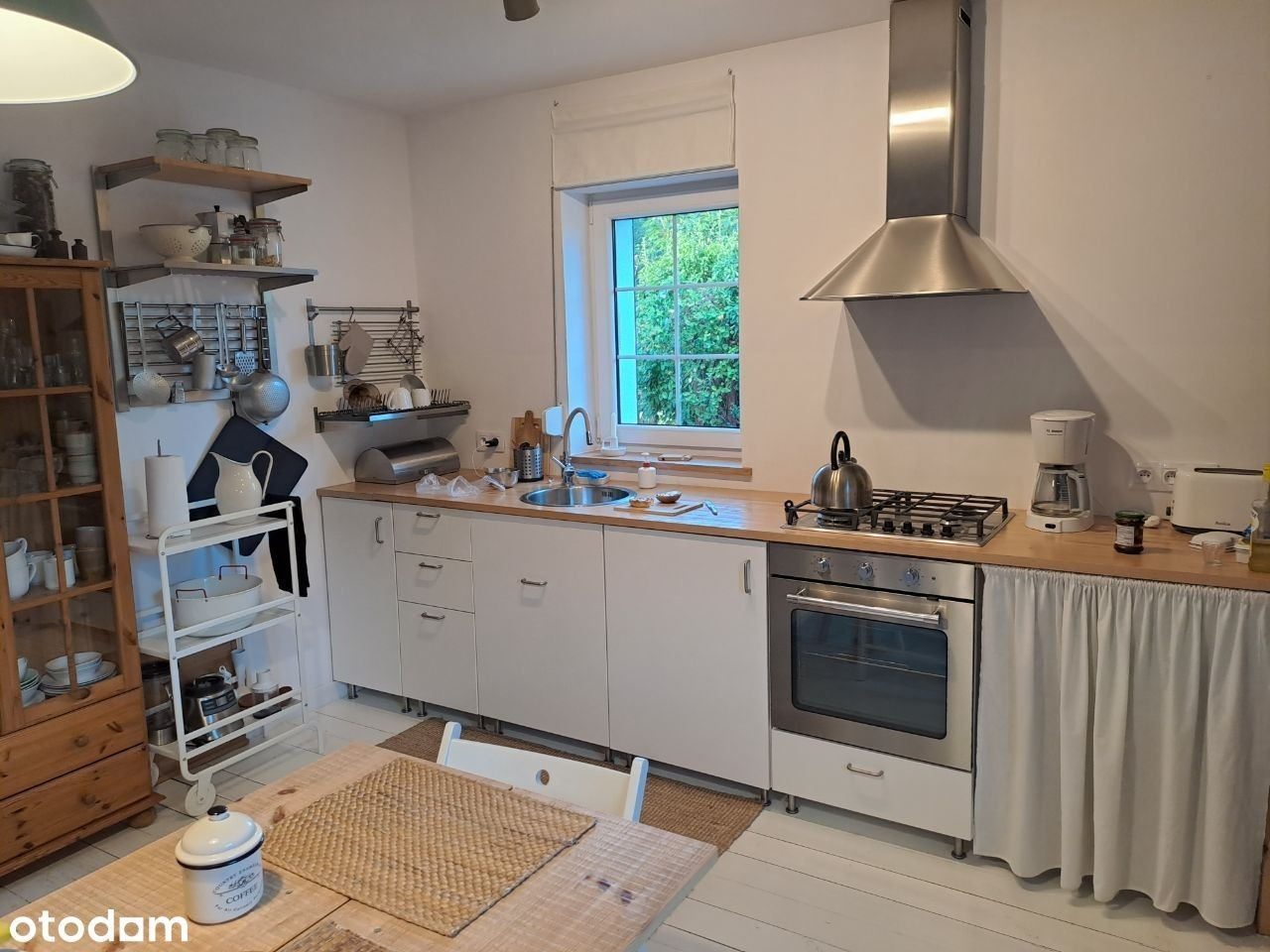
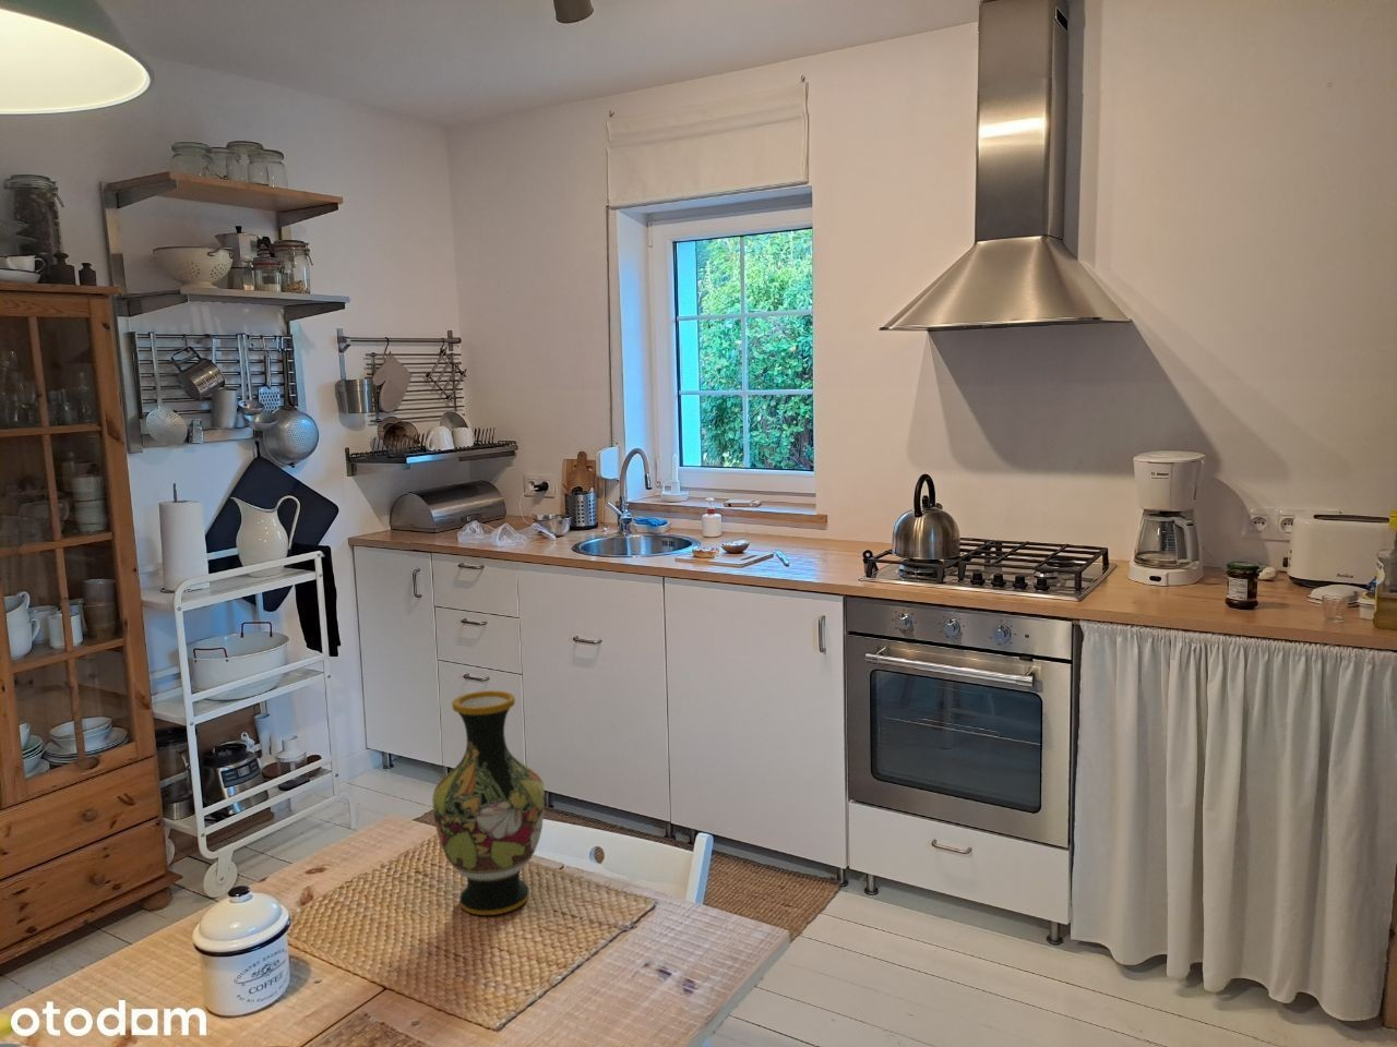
+ vase (488, 800)
